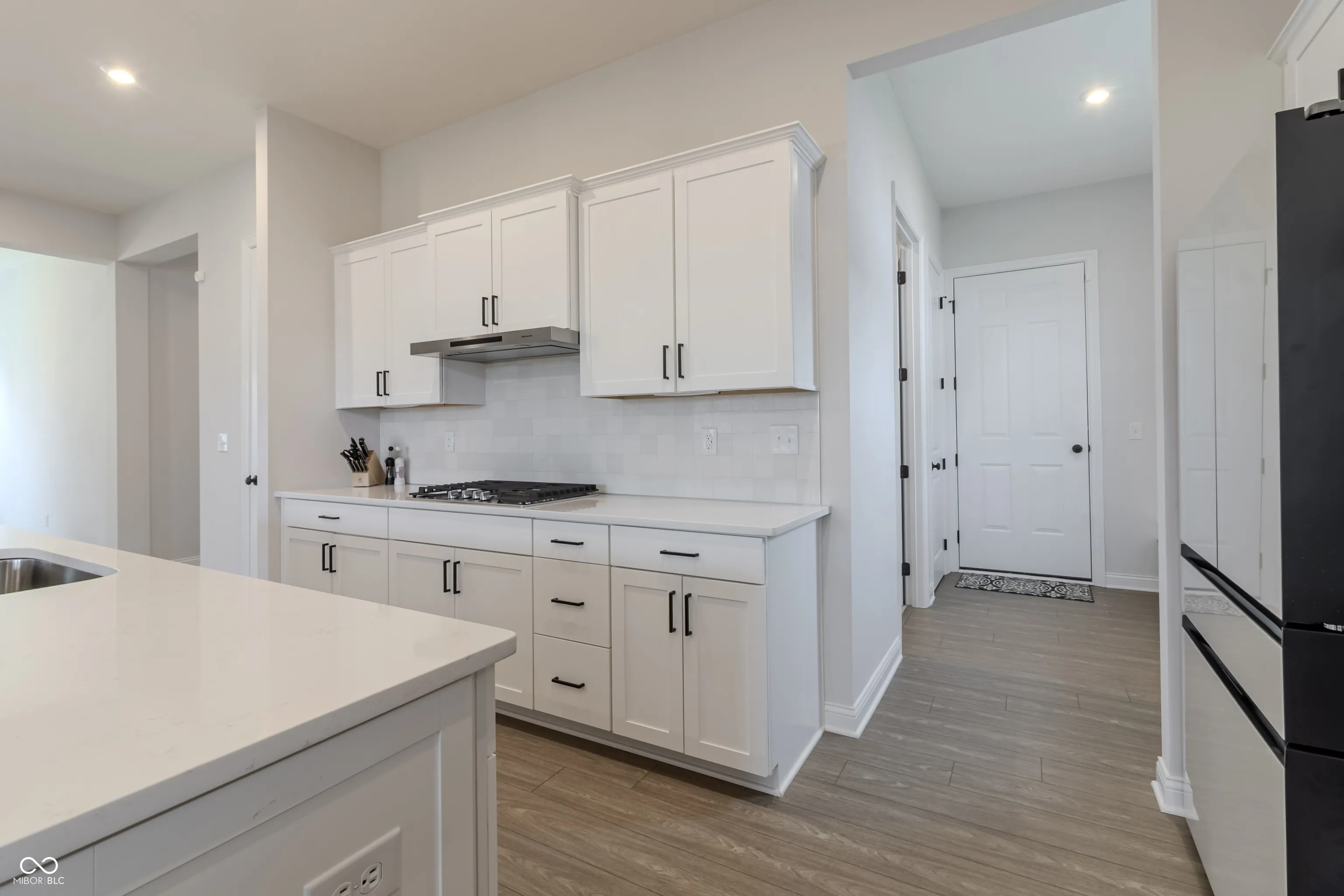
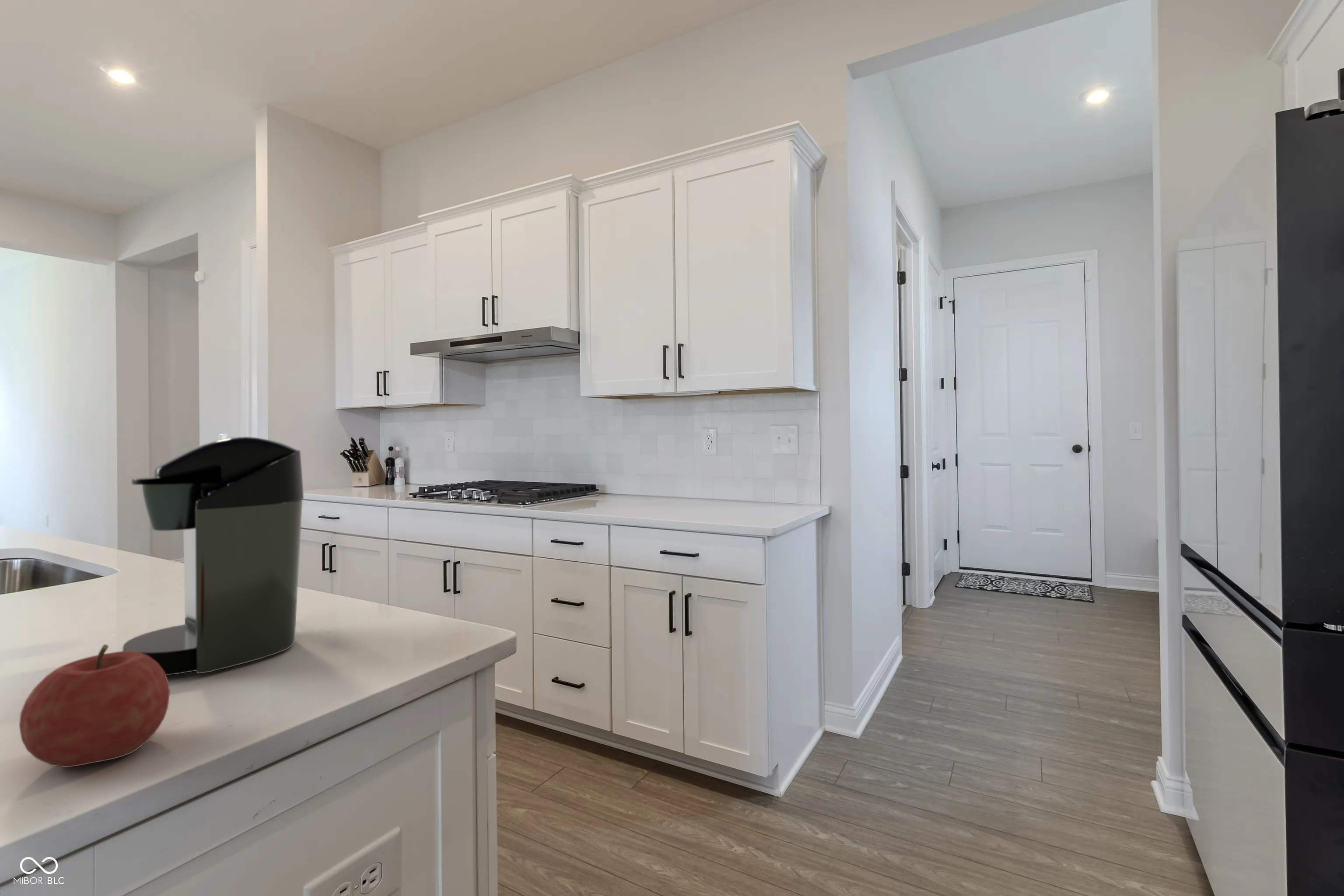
+ coffee maker (224, 539)
+ fruit (103, 698)
